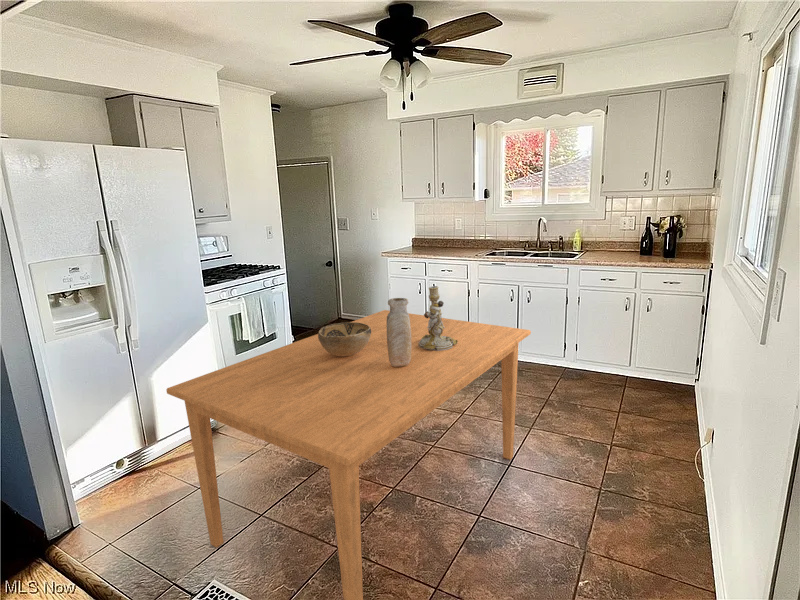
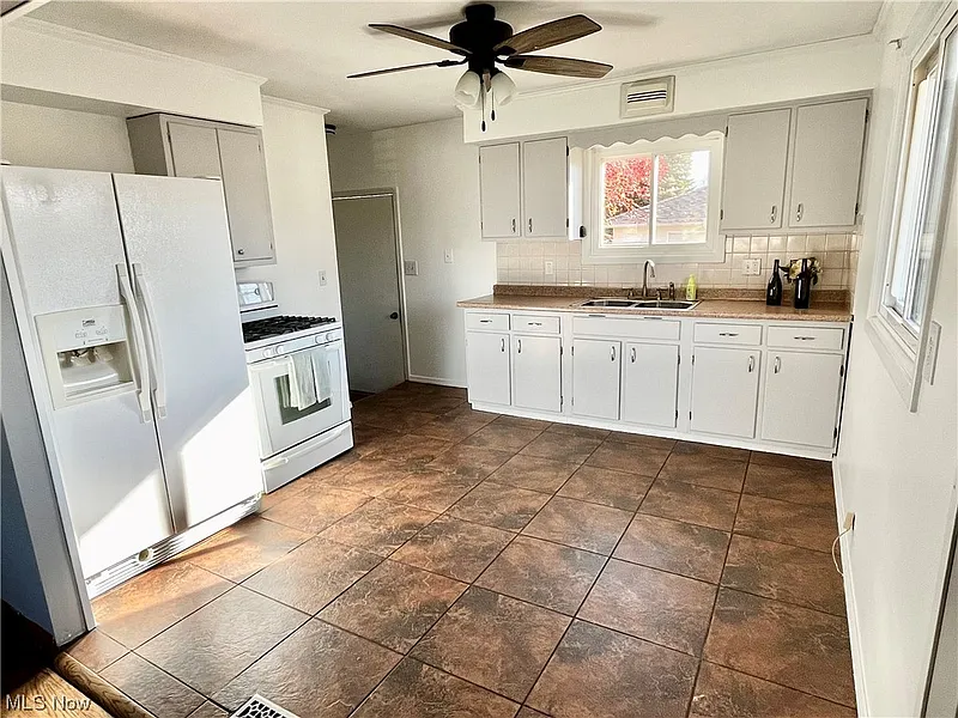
- decorative bowl (345, 340)
- candlestick (436, 316)
- vase (398, 332)
- dining table (376, 427)
